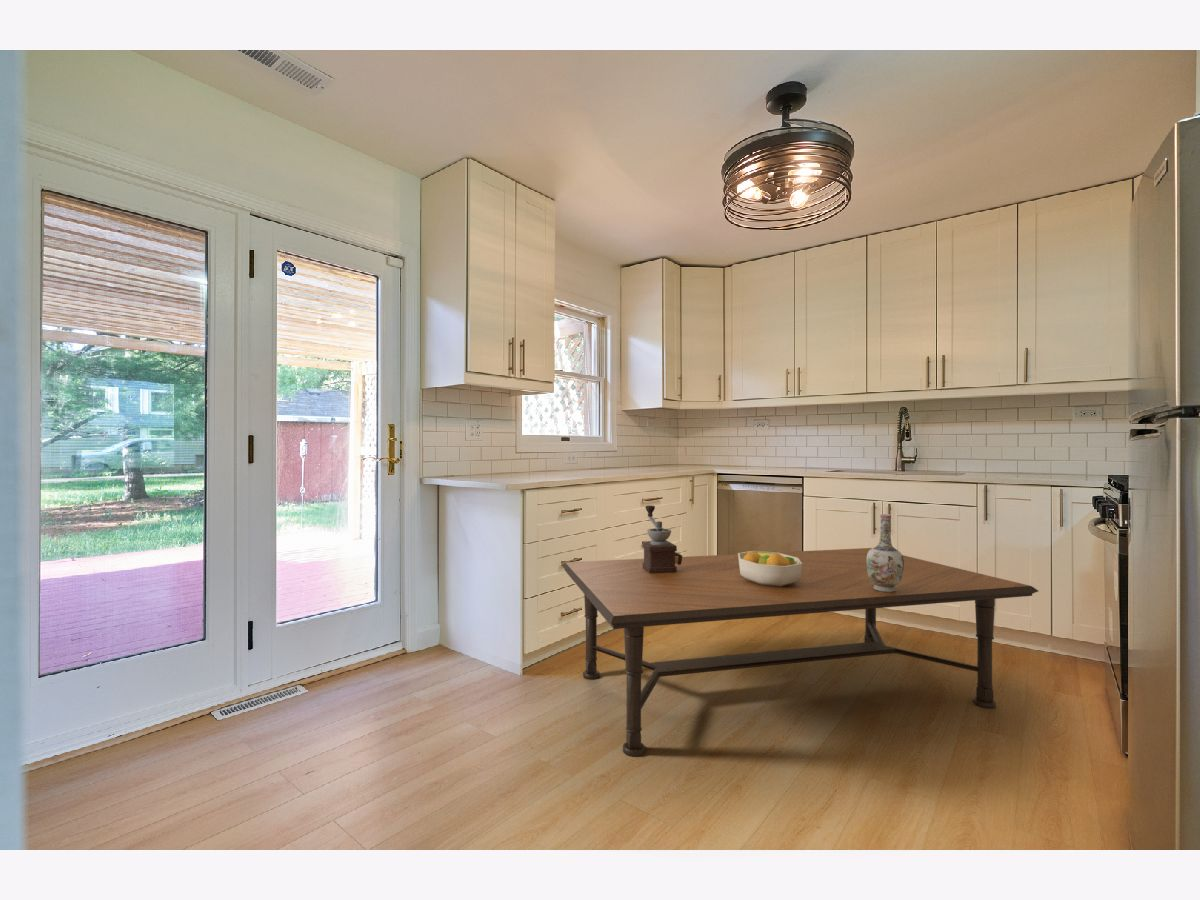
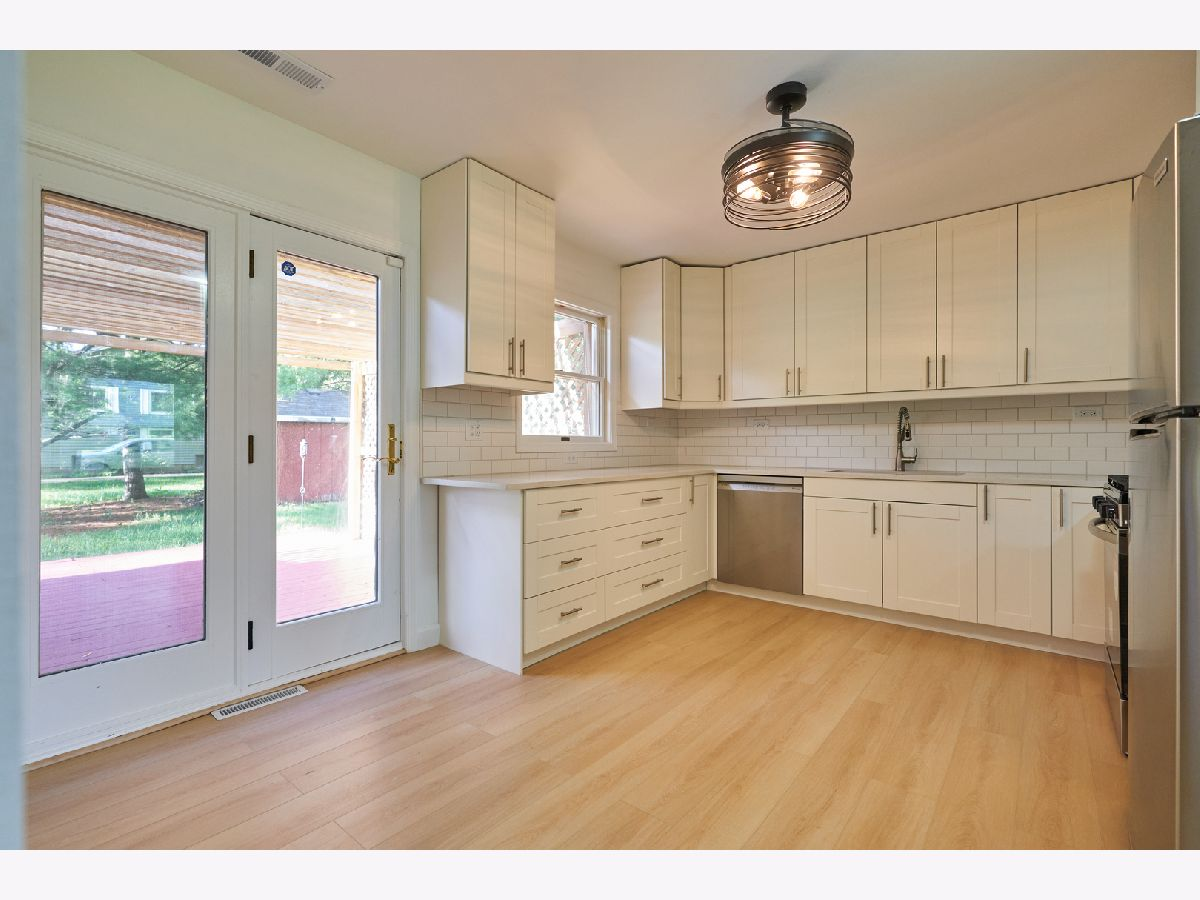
- vase (884, 551)
- coffee grinder (660, 537)
- dining table (771, 616)
- fruit bowl (768, 563)
